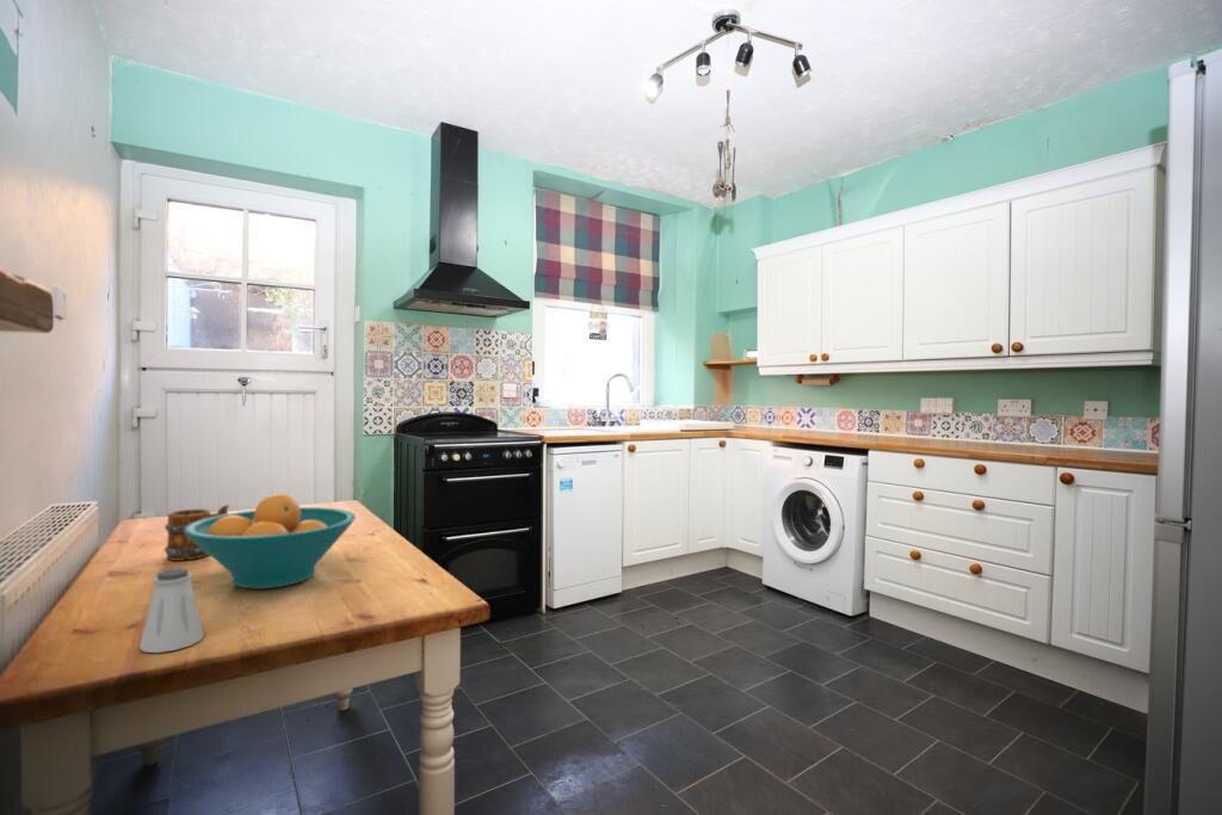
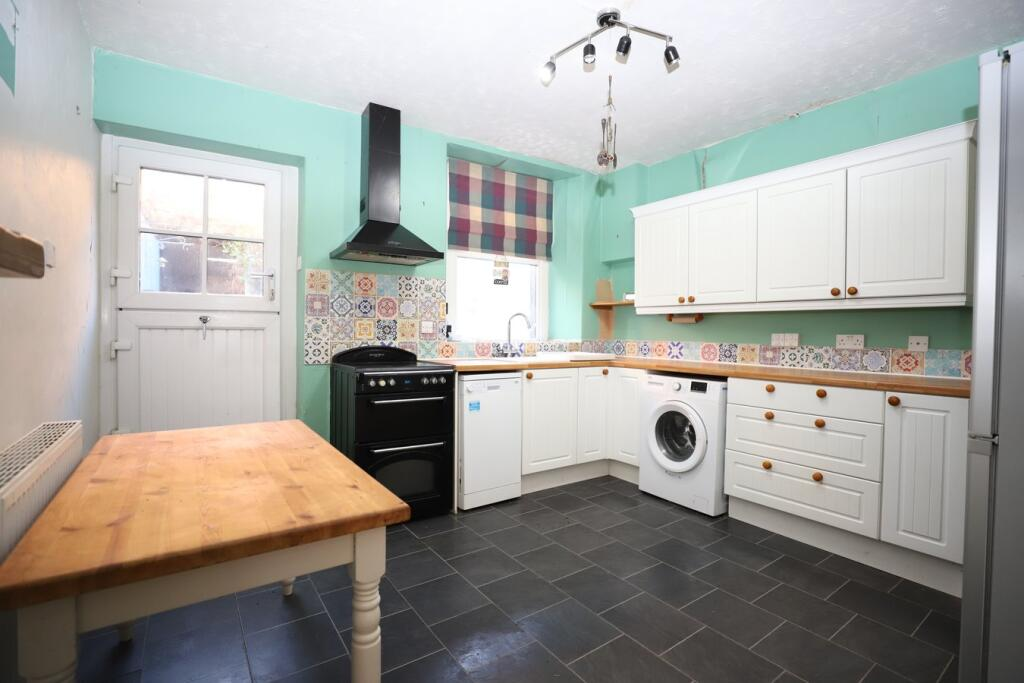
- fruit bowl (274, 536)
- mug (195, 521)
- saltshaker (172, 606)
